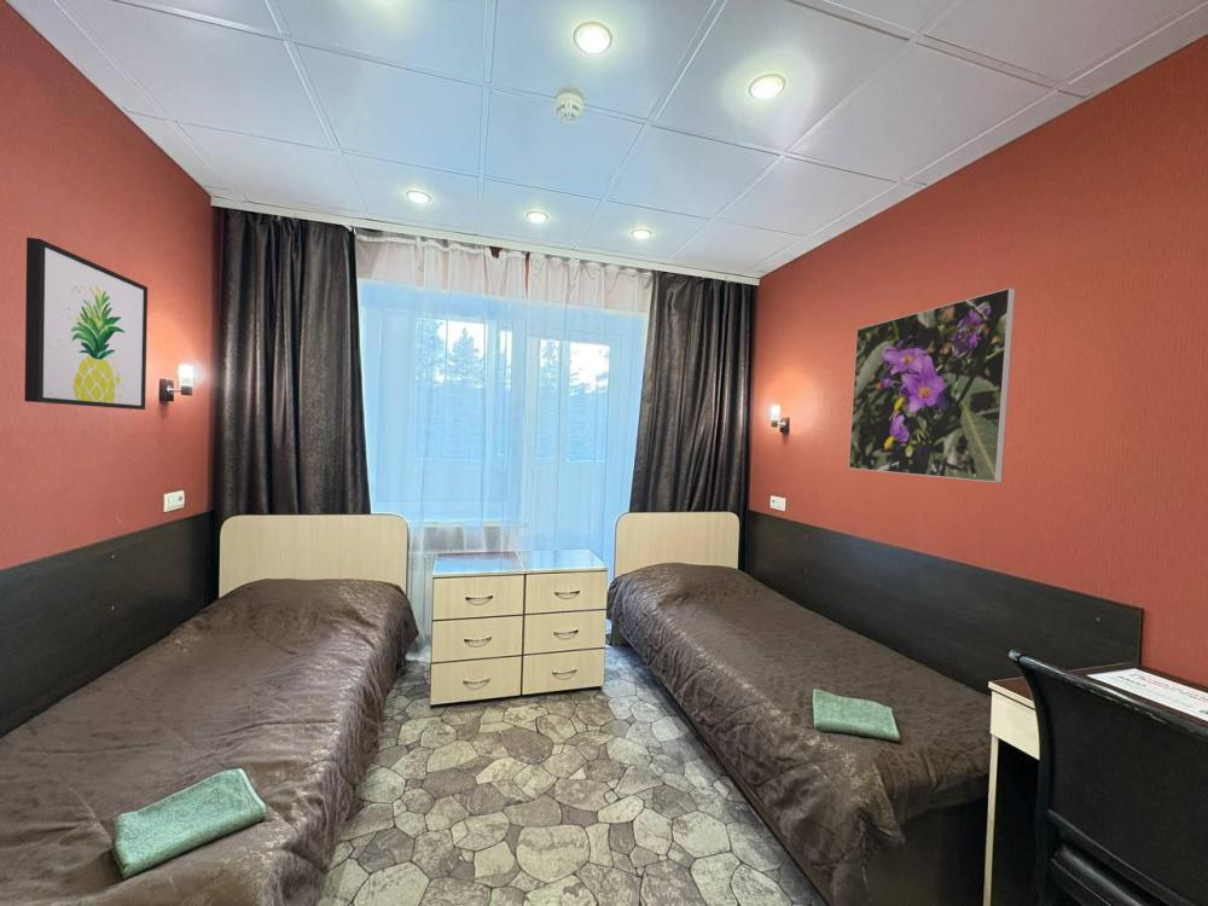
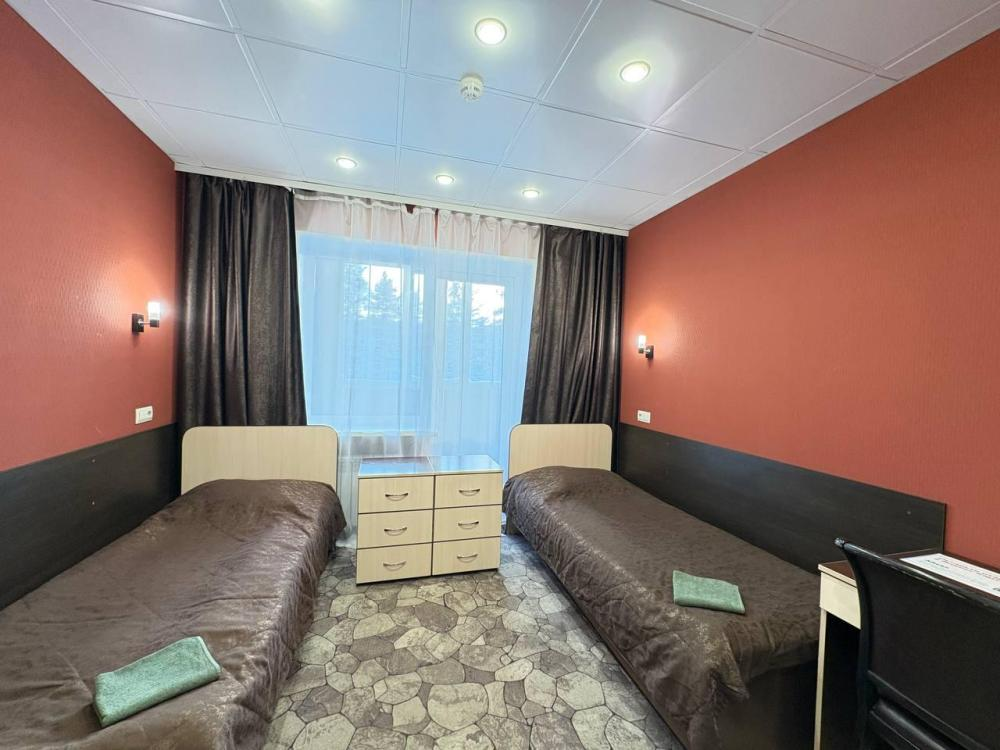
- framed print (917, 393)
- wall art (94, 336)
